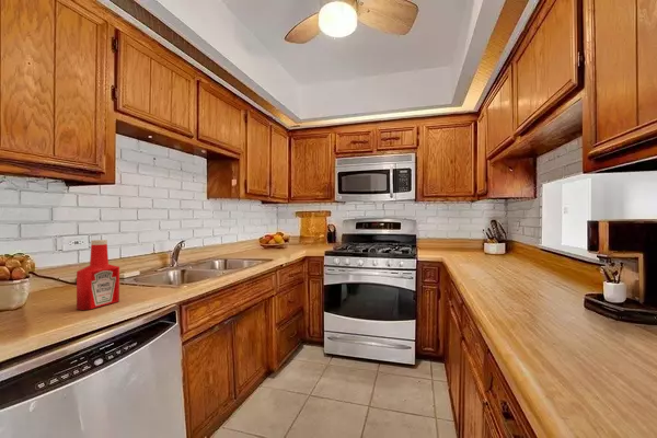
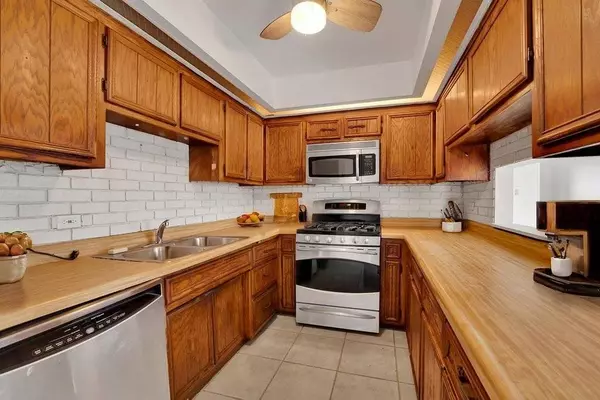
- soap bottle (99, 272)
